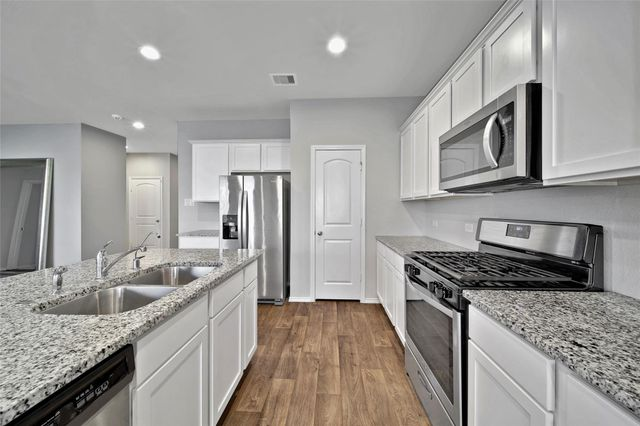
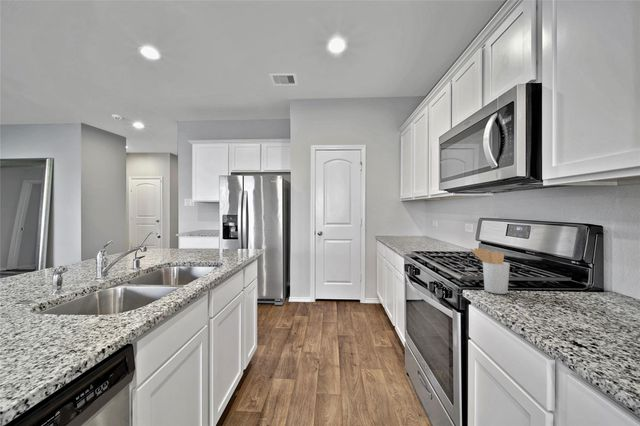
+ utensil holder (489, 268)
